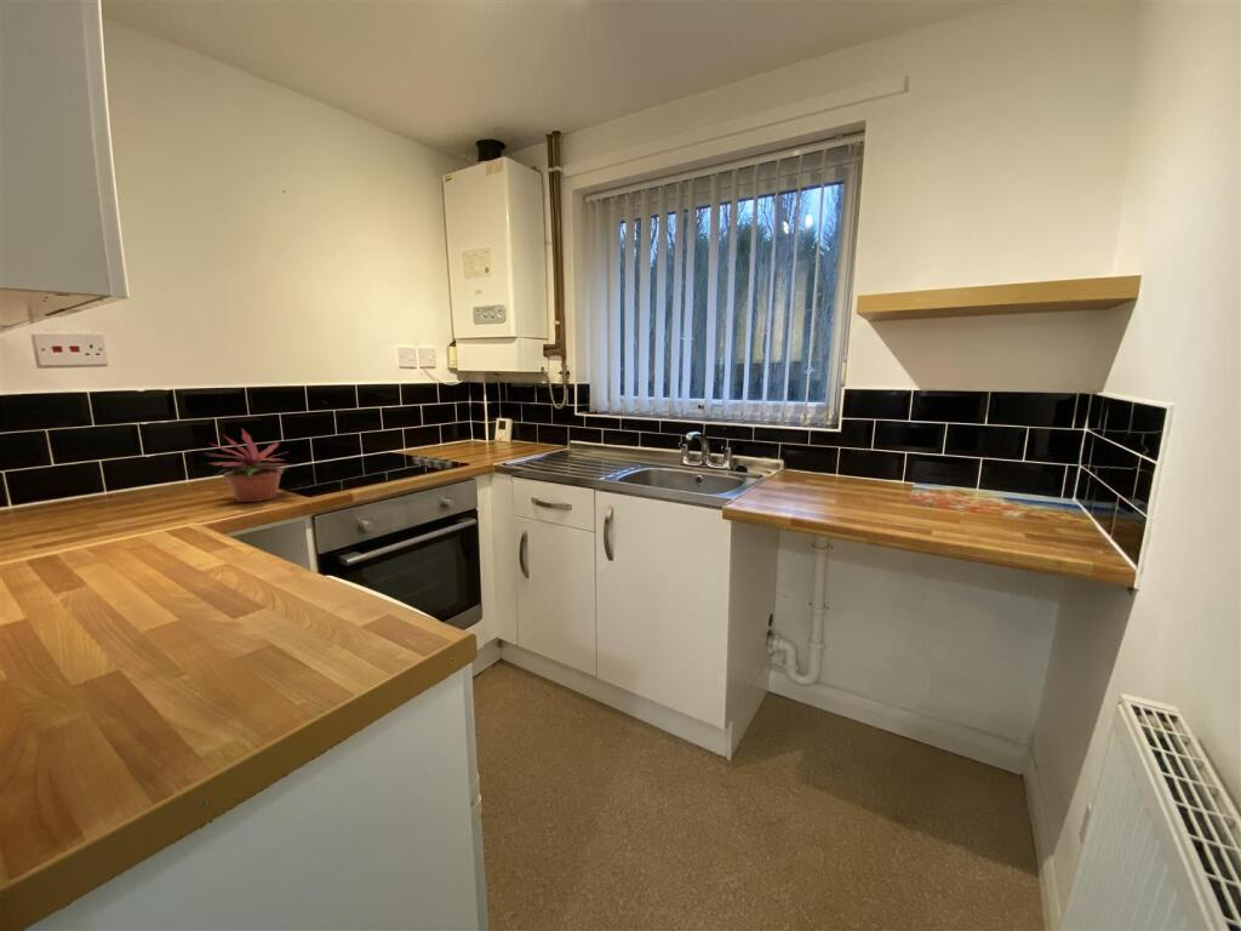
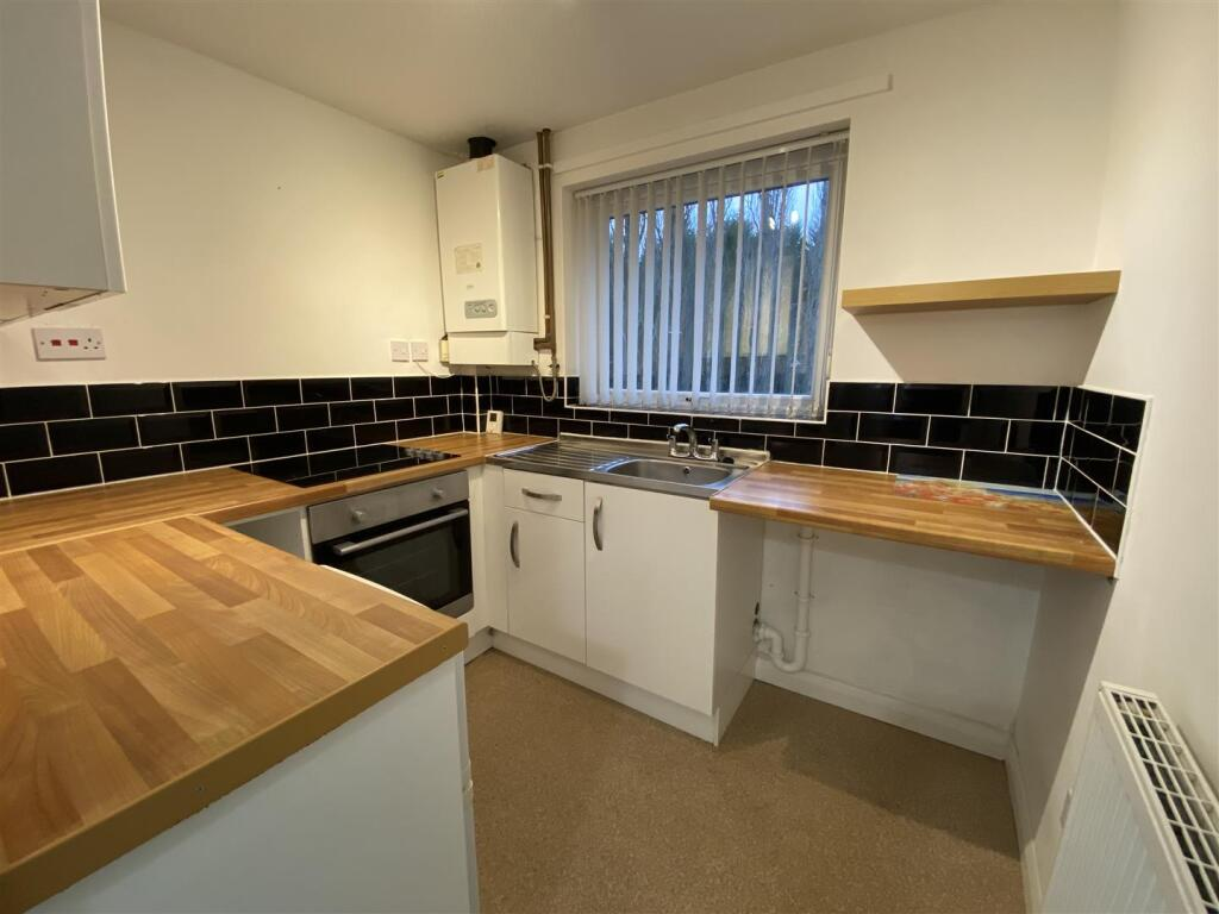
- potted plant (252, 463)
